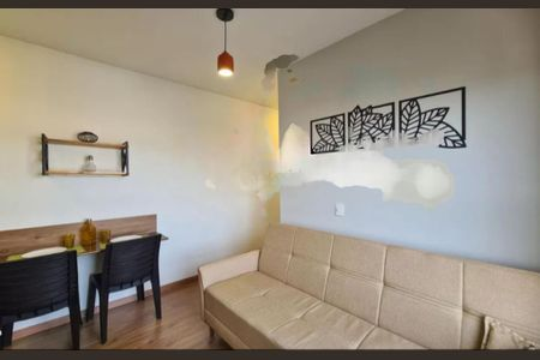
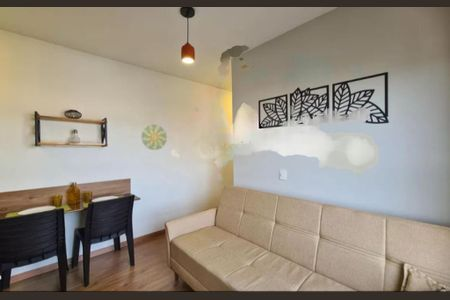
+ decorative plate (154, 137)
